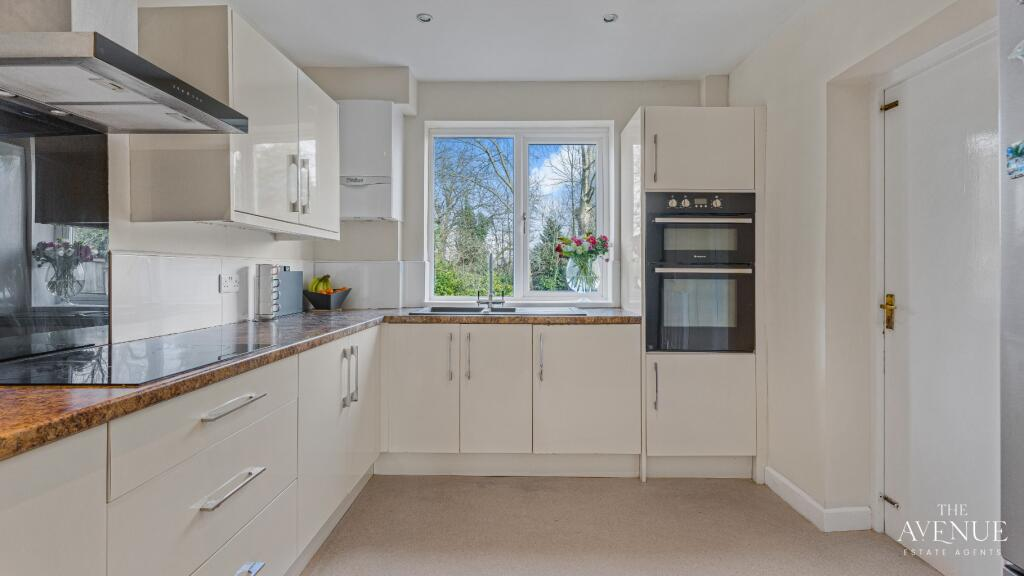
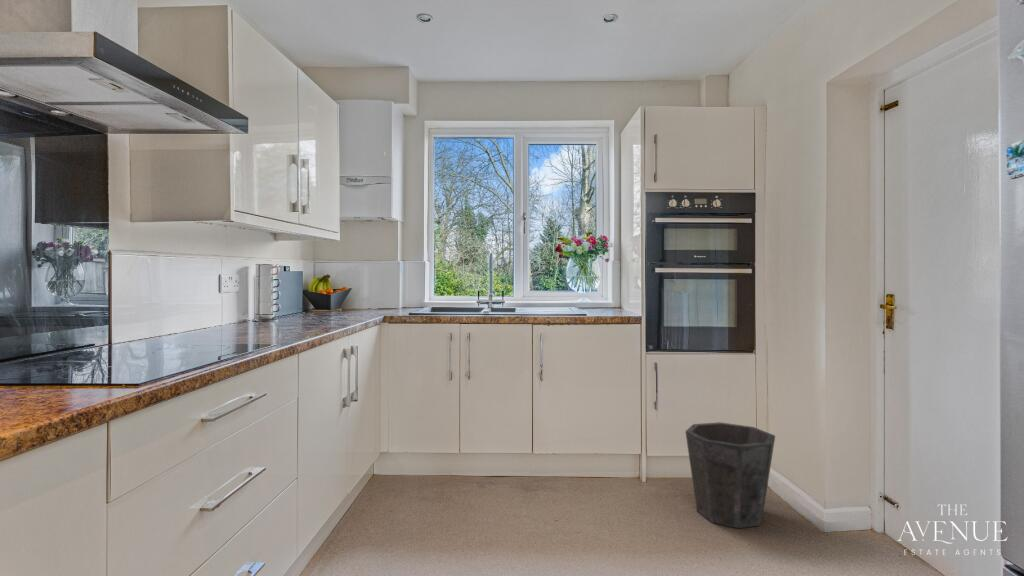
+ waste bin (729, 473)
